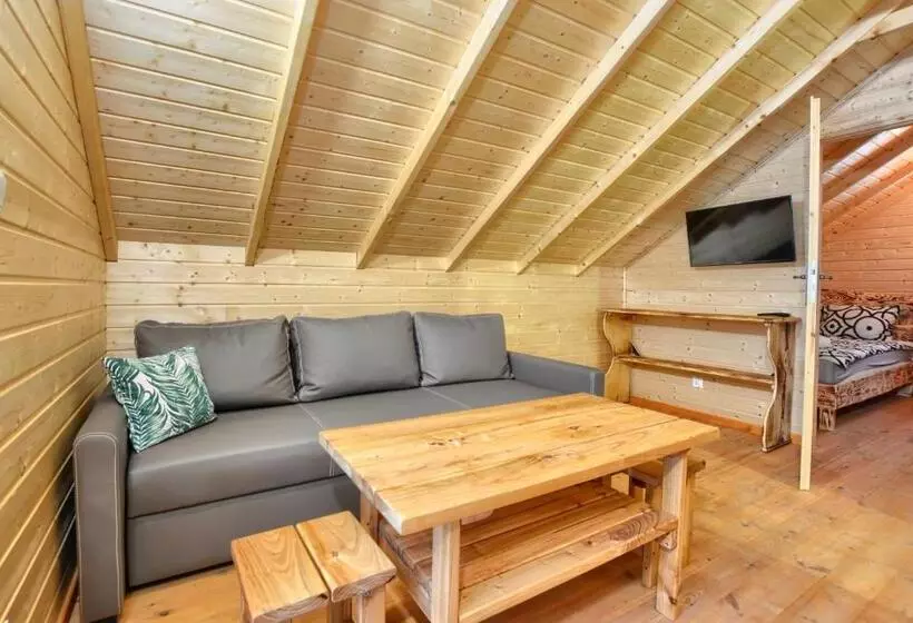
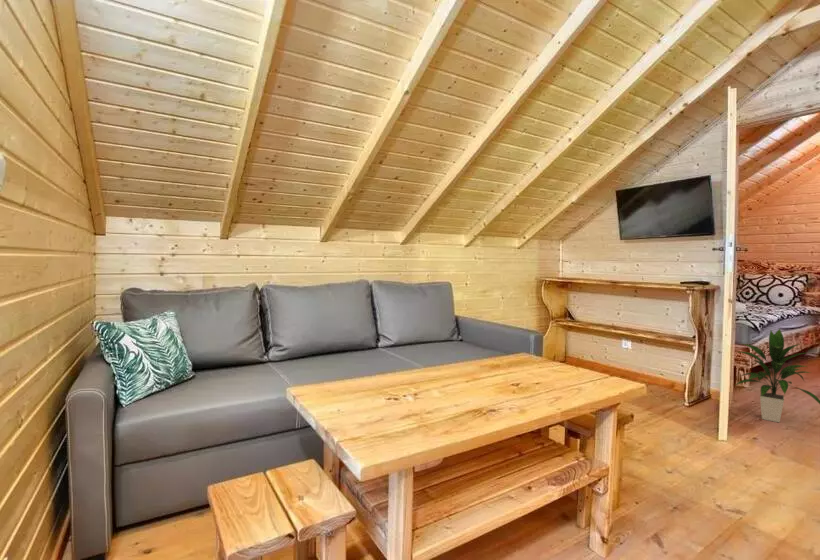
+ indoor plant (776, 375)
